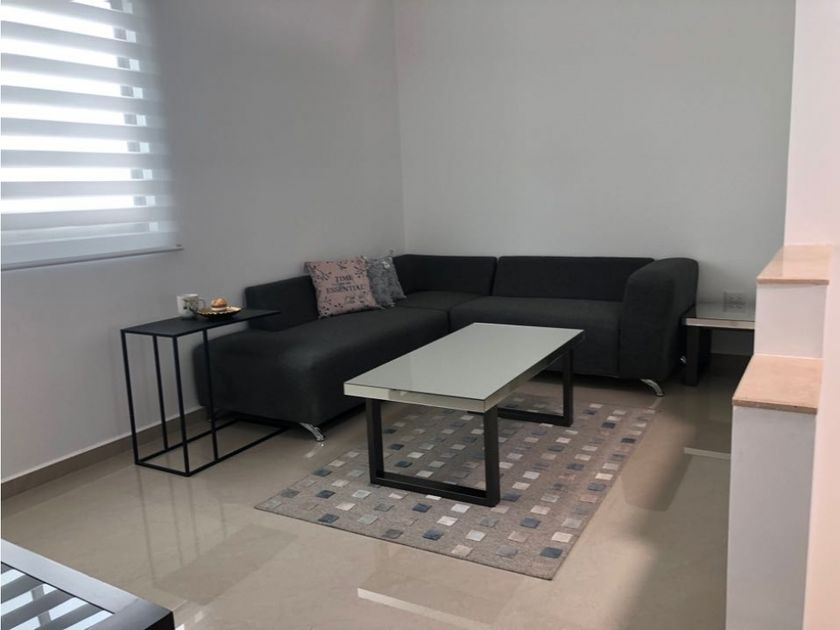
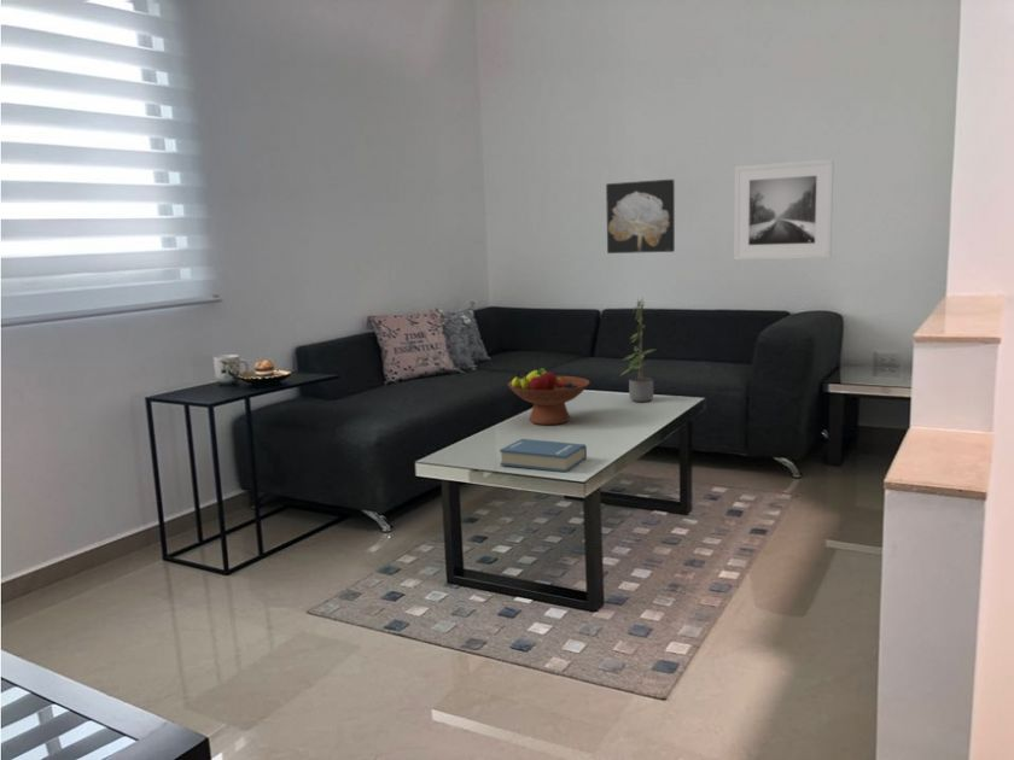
+ fruit bowl (548, 394)
+ wall art (640, 217)
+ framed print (781, 211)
+ book (543, 454)
+ potted plant (636, 350)
